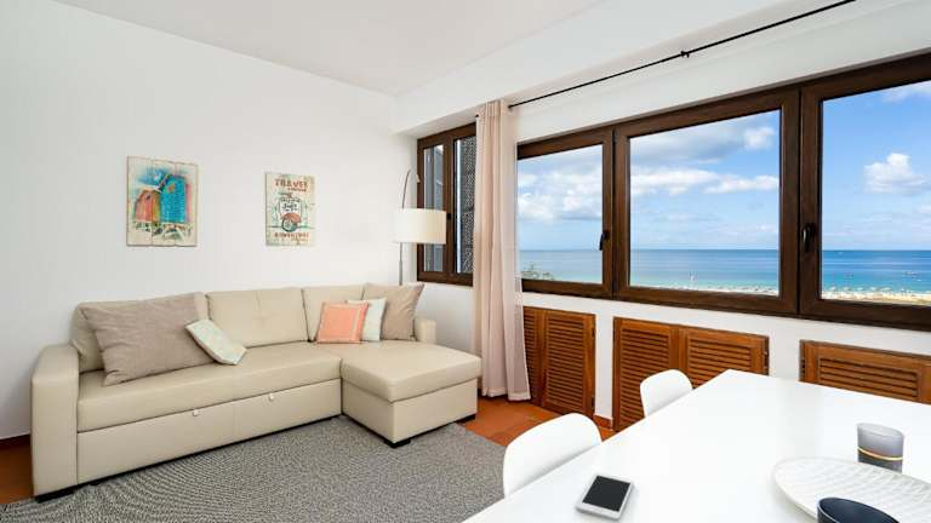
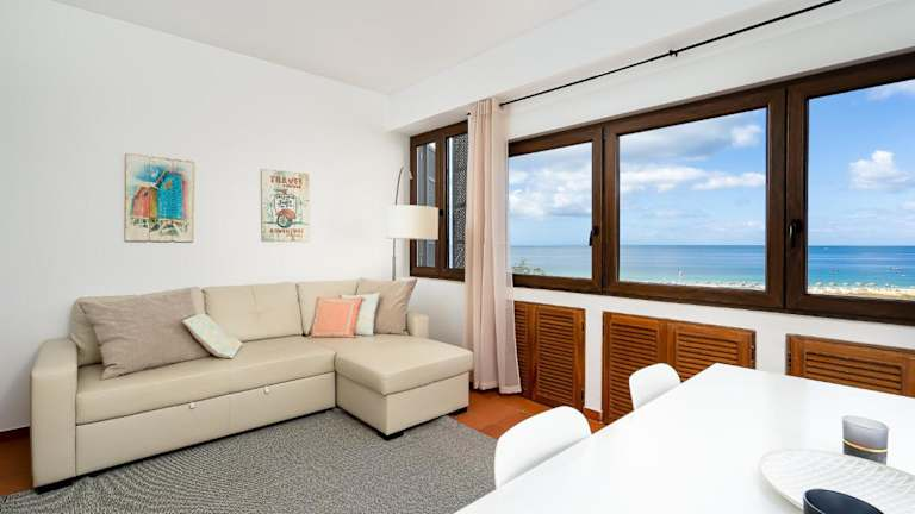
- cell phone (606, 494)
